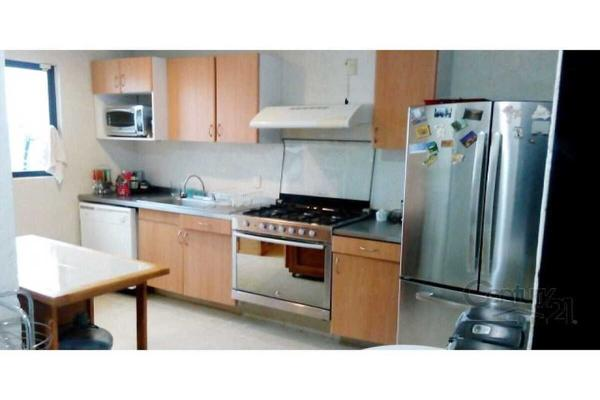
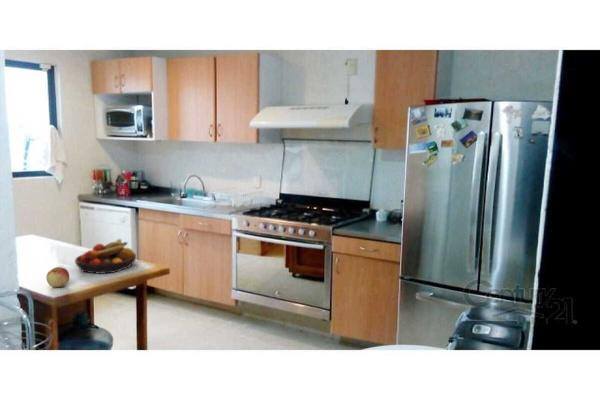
+ fruit bowl (106, 254)
+ apple (58, 277)
